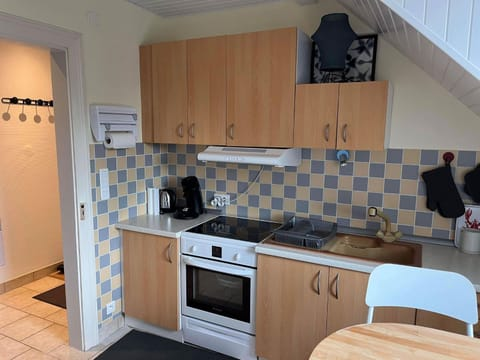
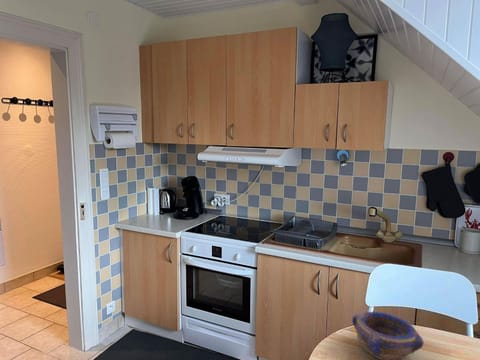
+ bowl (385, 337)
